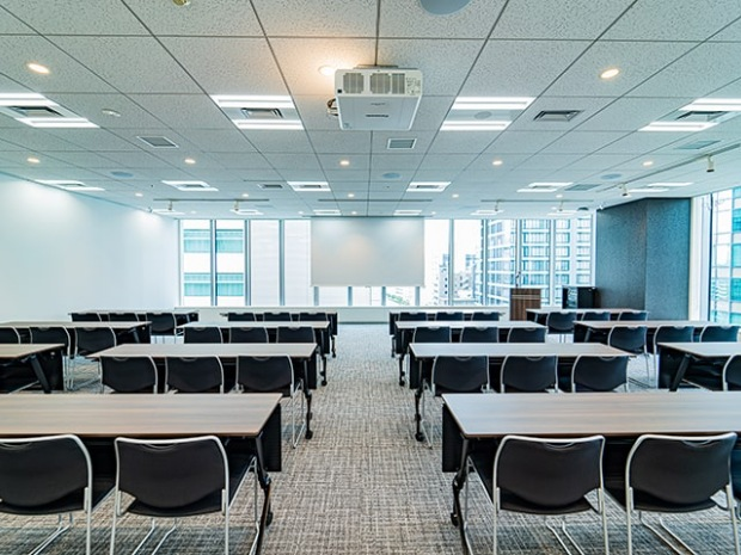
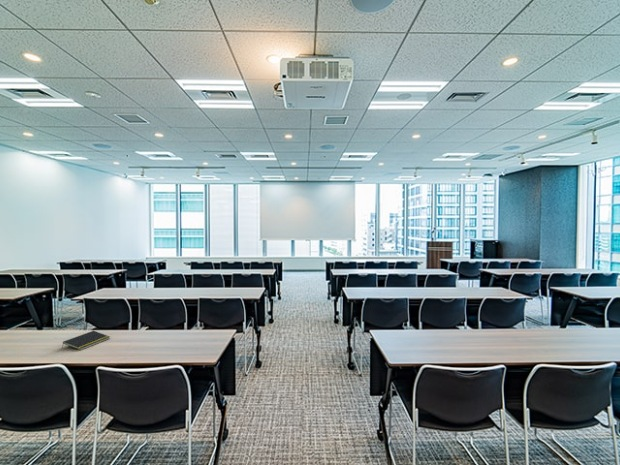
+ notepad (87, 339)
